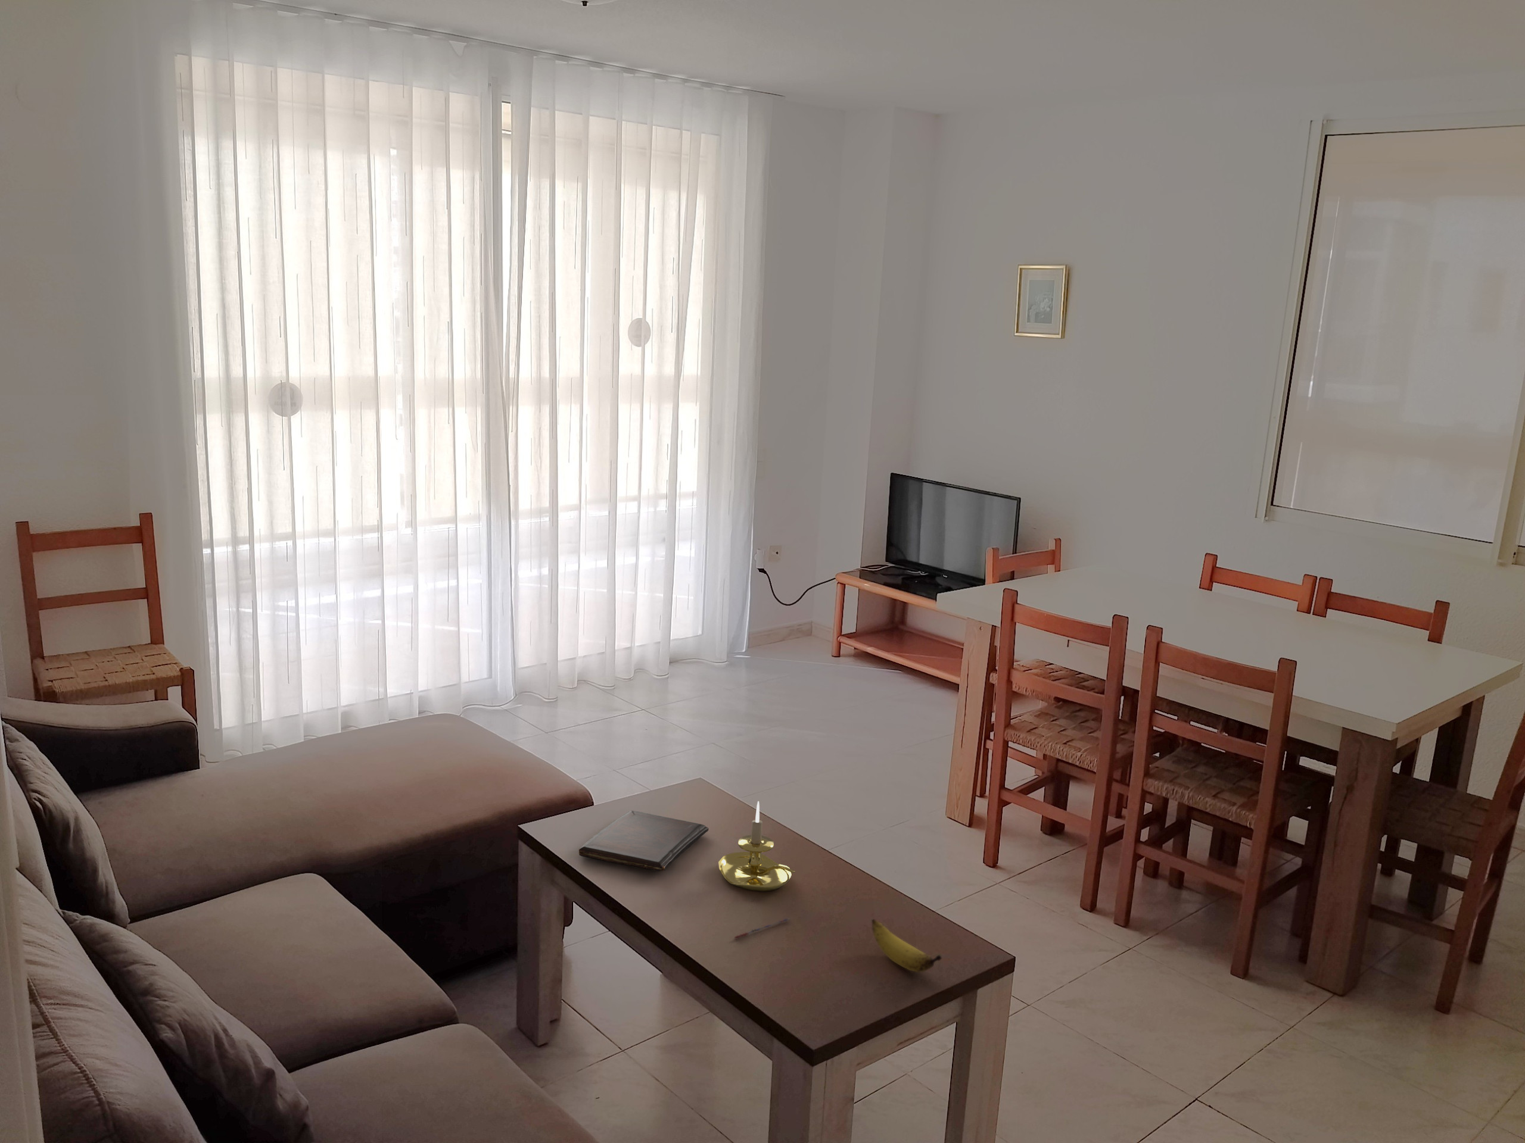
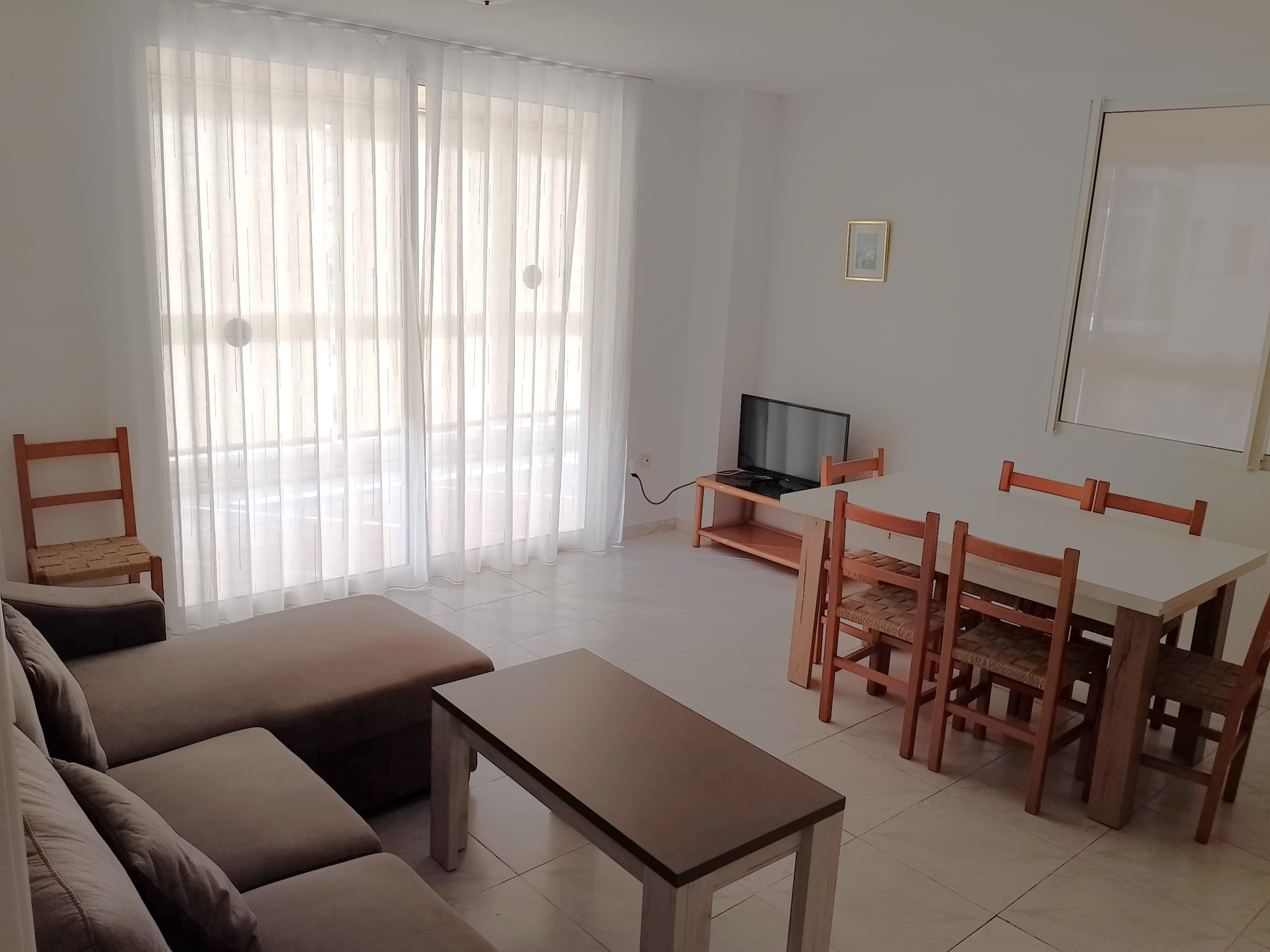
- pen (762, 928)
- book (645, 839)
- banana (904, 948)
- candle holder (761, 842)
